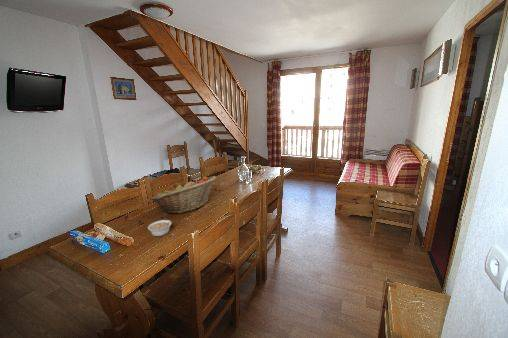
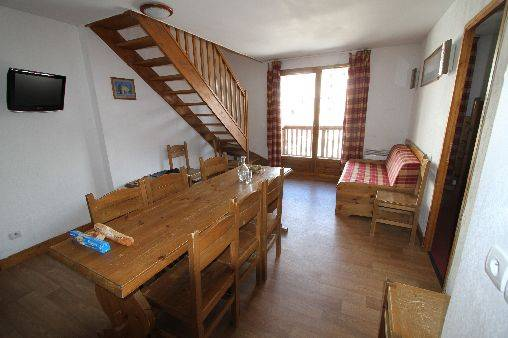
- legume (160, 227)
- fruit basket (186, 192)
